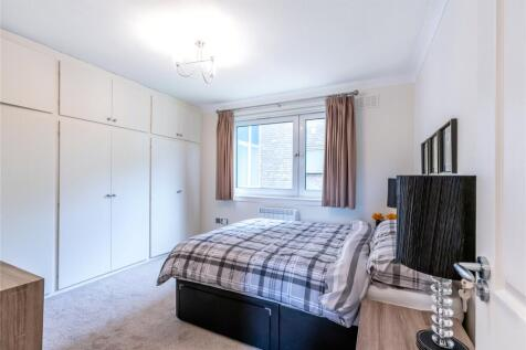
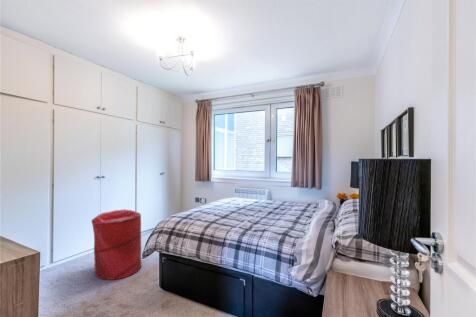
+ laundry hamper (117, 241)
